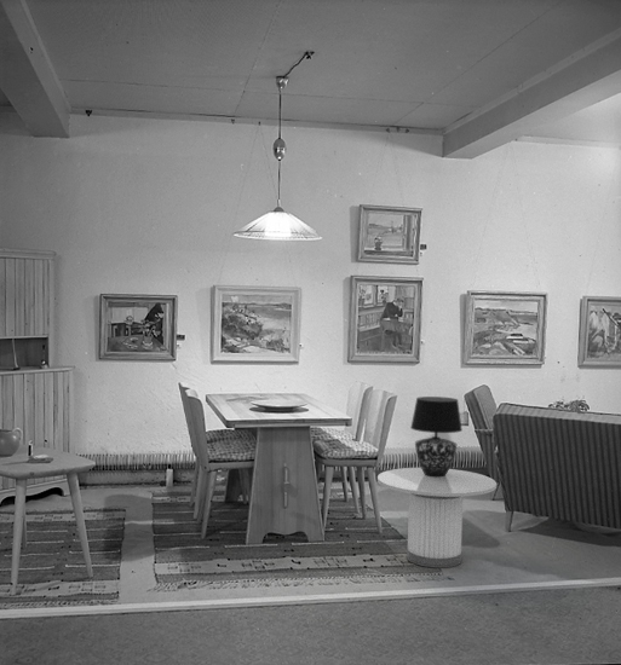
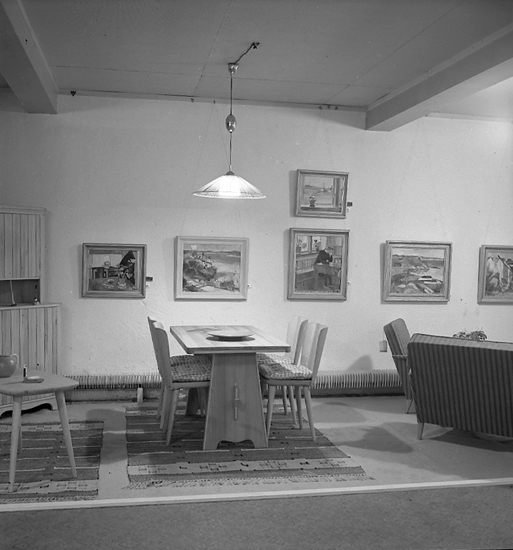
- side table (435, 519)
- table lamp (436, 436)
